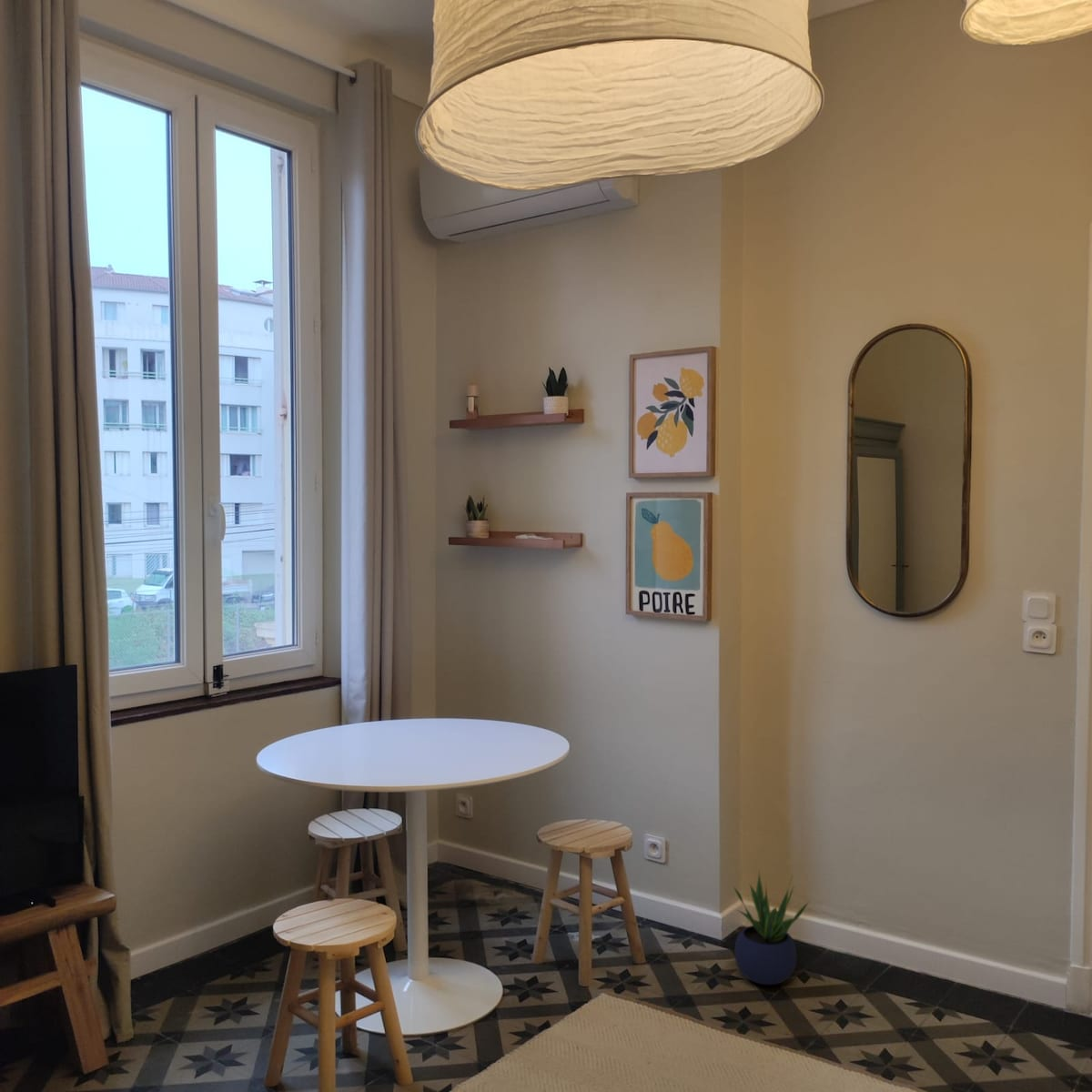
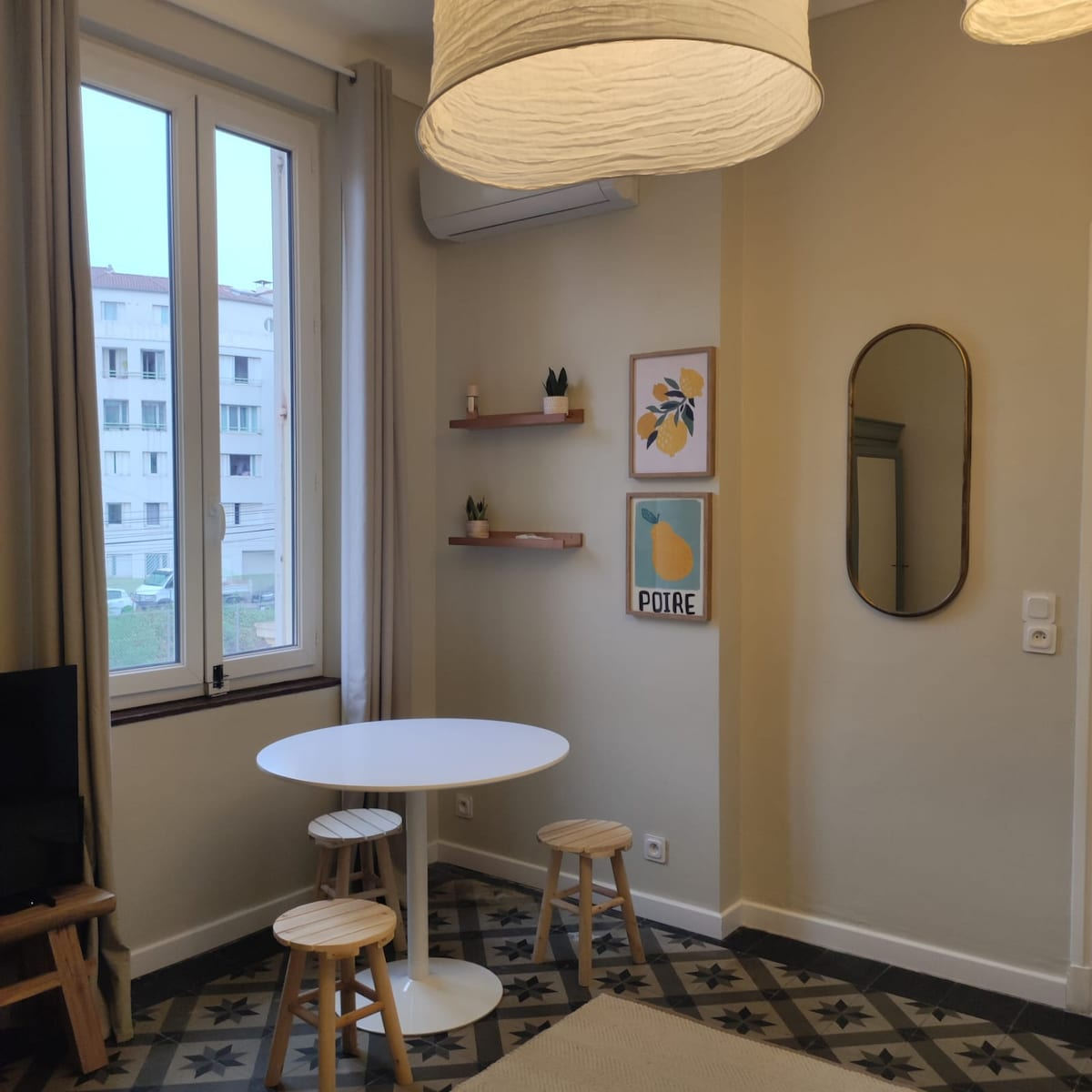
- potted plant (772, 929)
